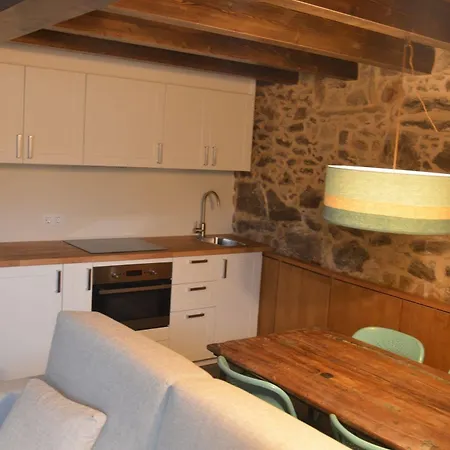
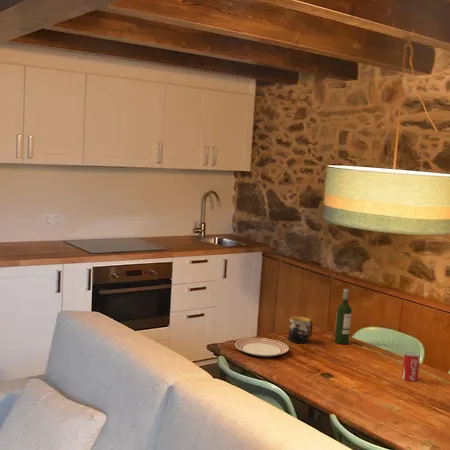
+ mug (301, 329)
+ beverage can (410, 366)
+ dinner plate (261, 348)
+ wine bottle (343, 315)
